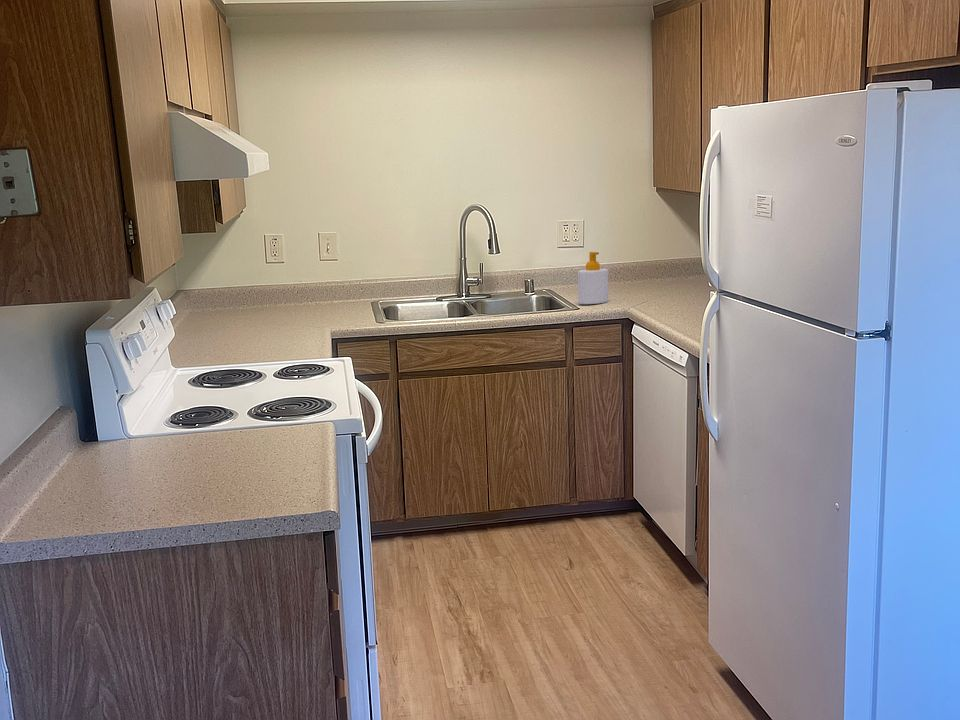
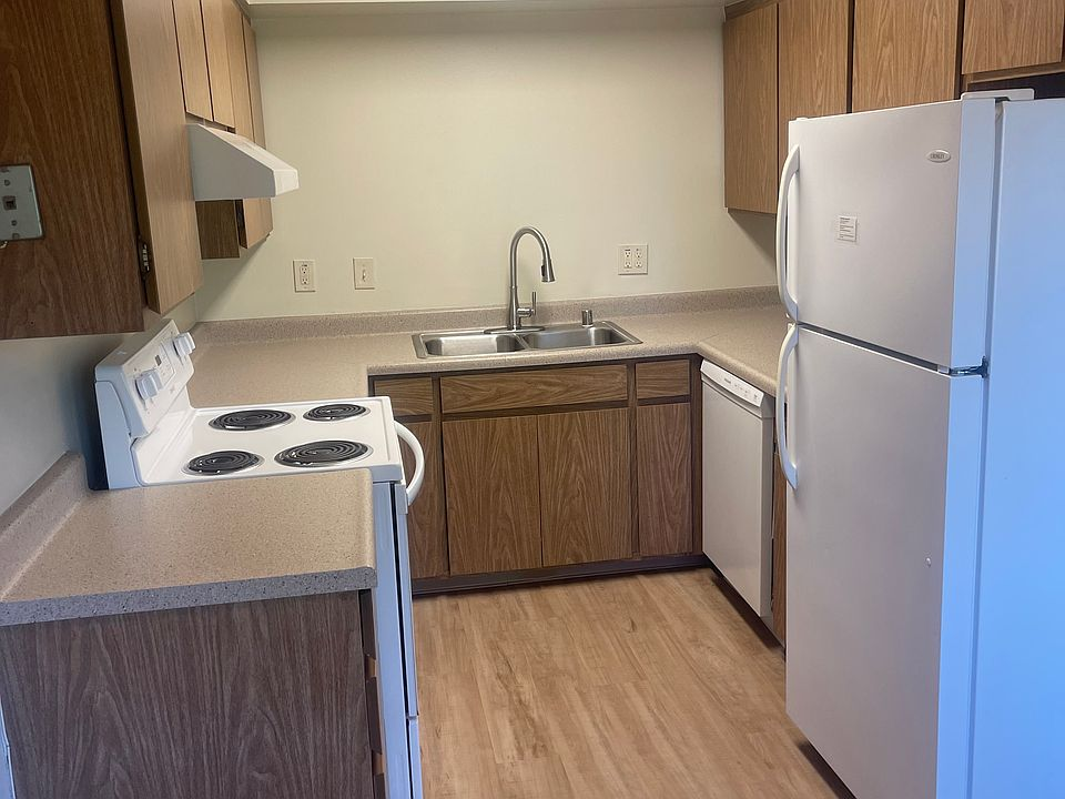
- soap bottle (593, 277)
